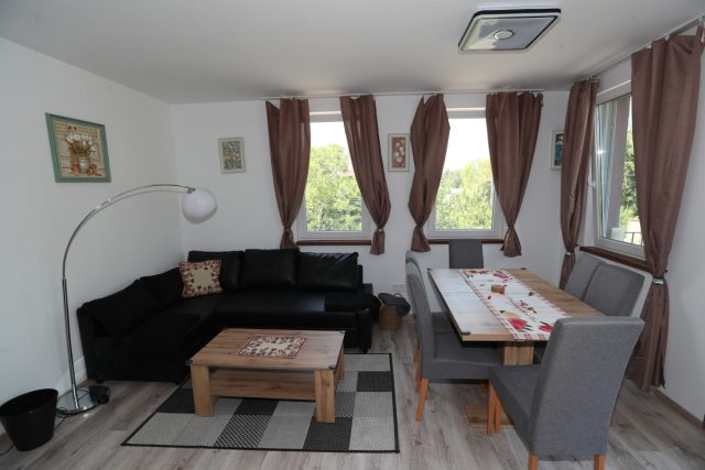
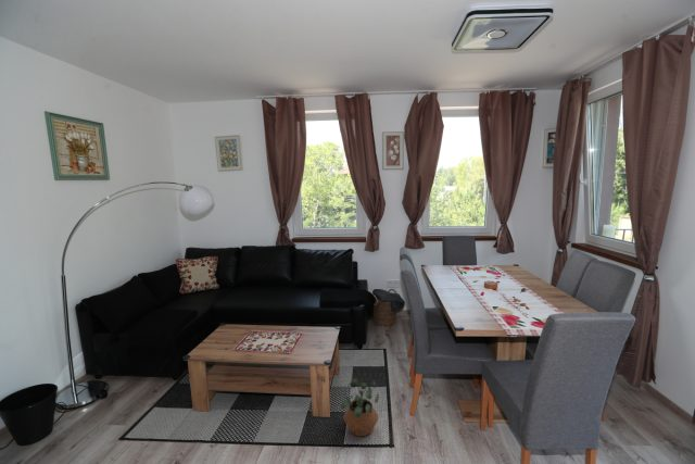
+ potted plant (359, 409)
